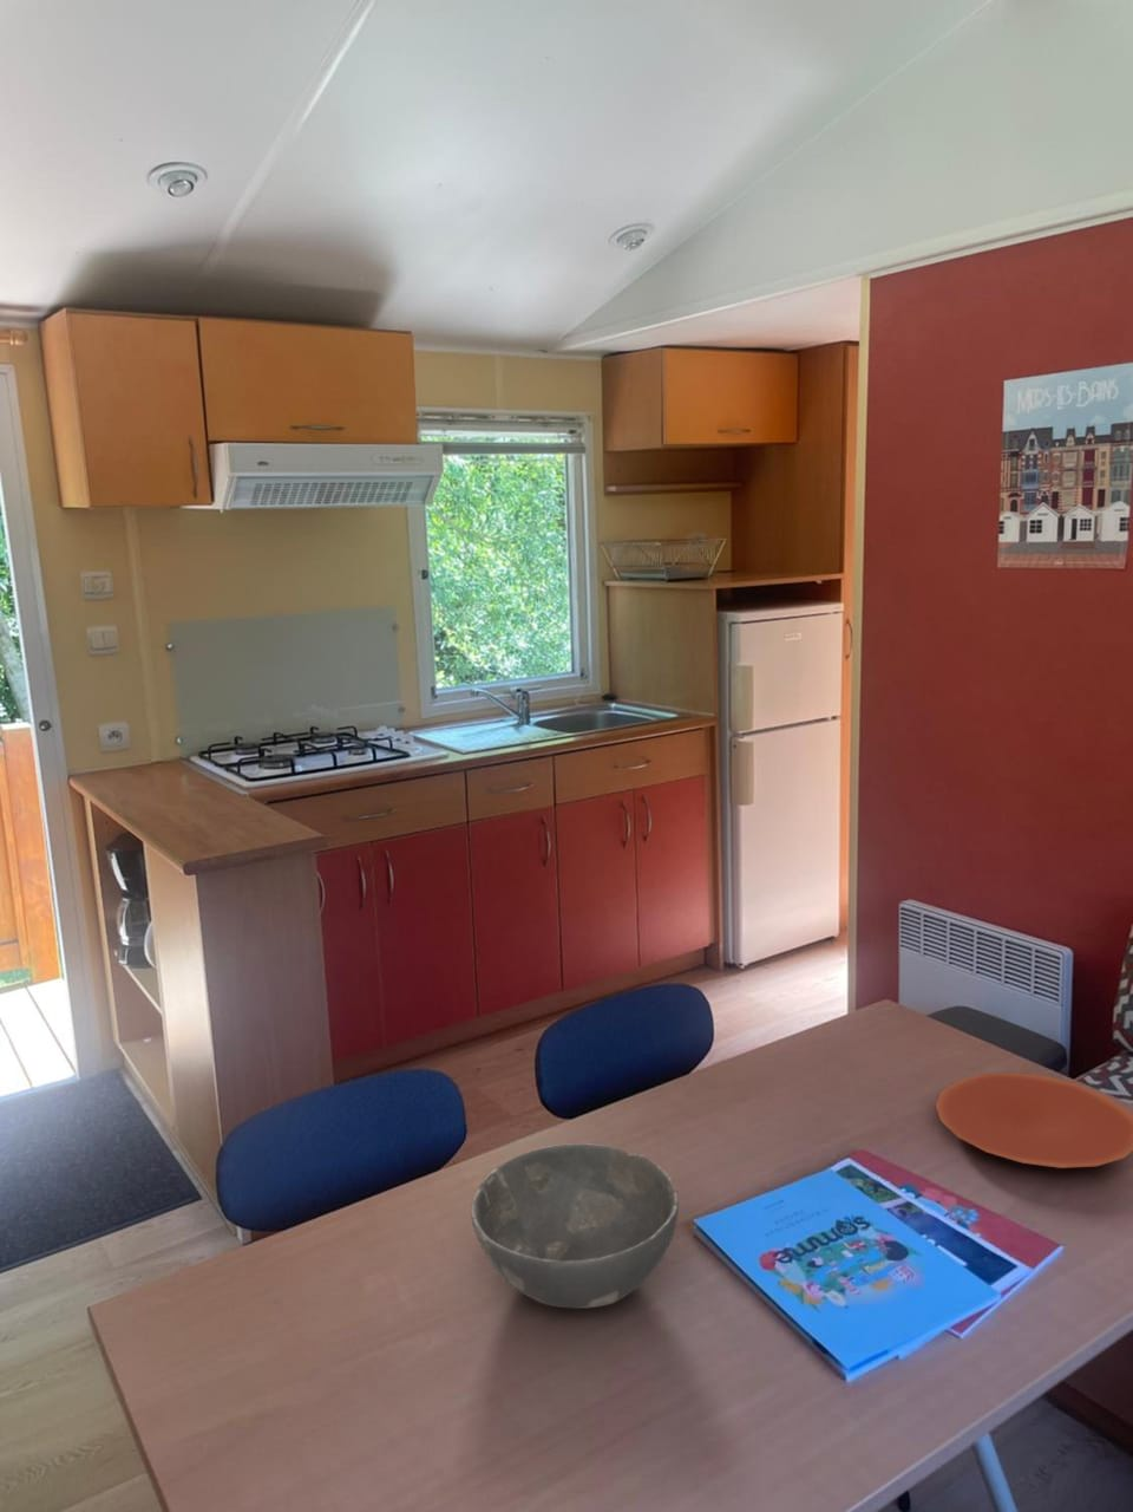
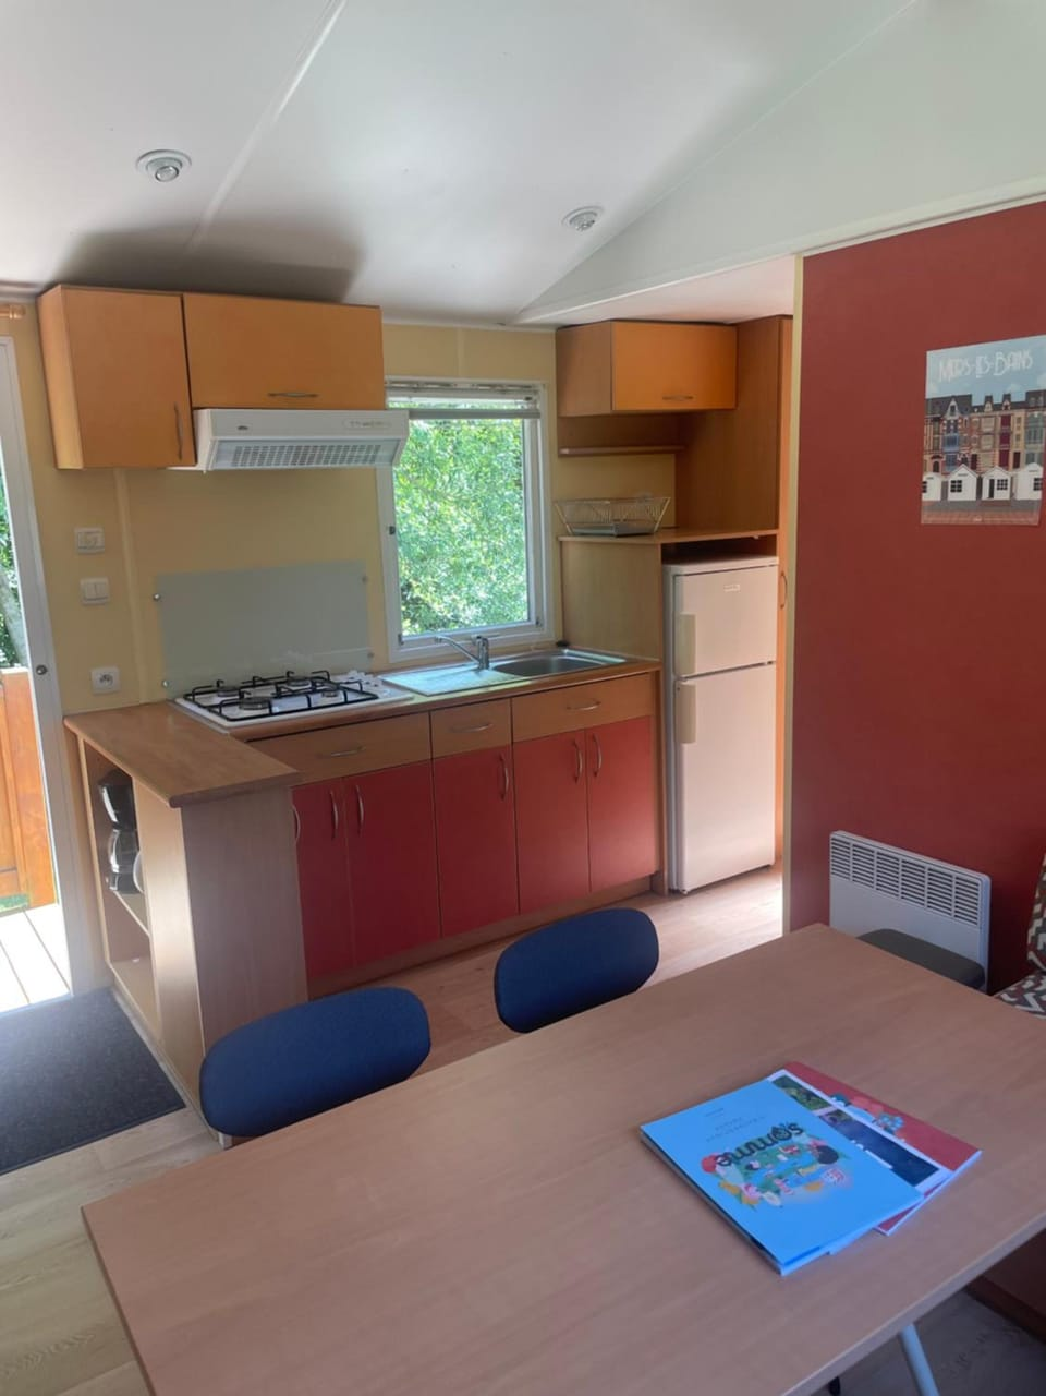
- bowl (575, 1237)
- plate (1034, 1124)
